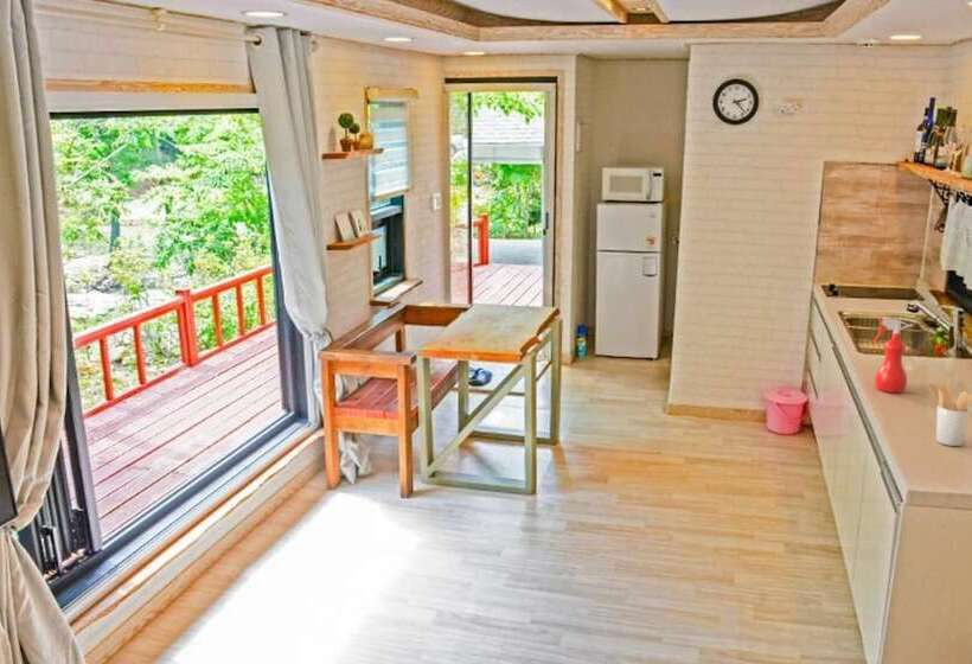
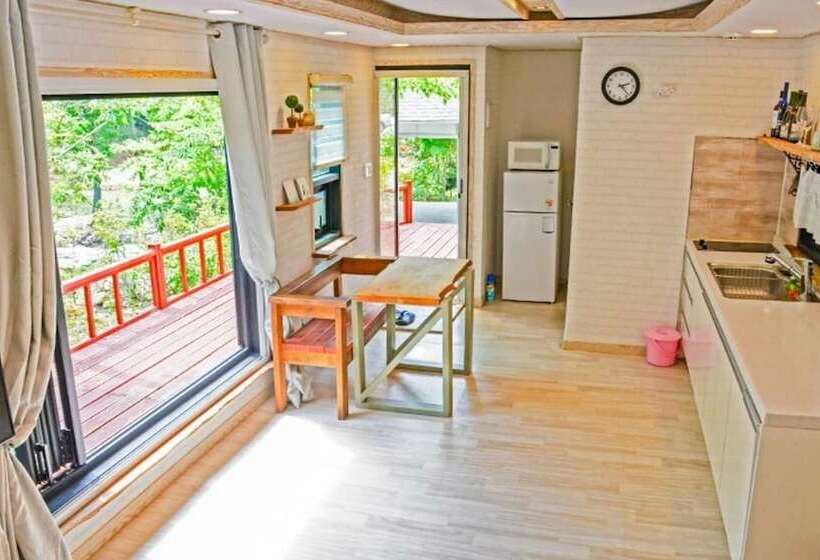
- spray bottle (889, 353)
- utensil holder (947, 413)
